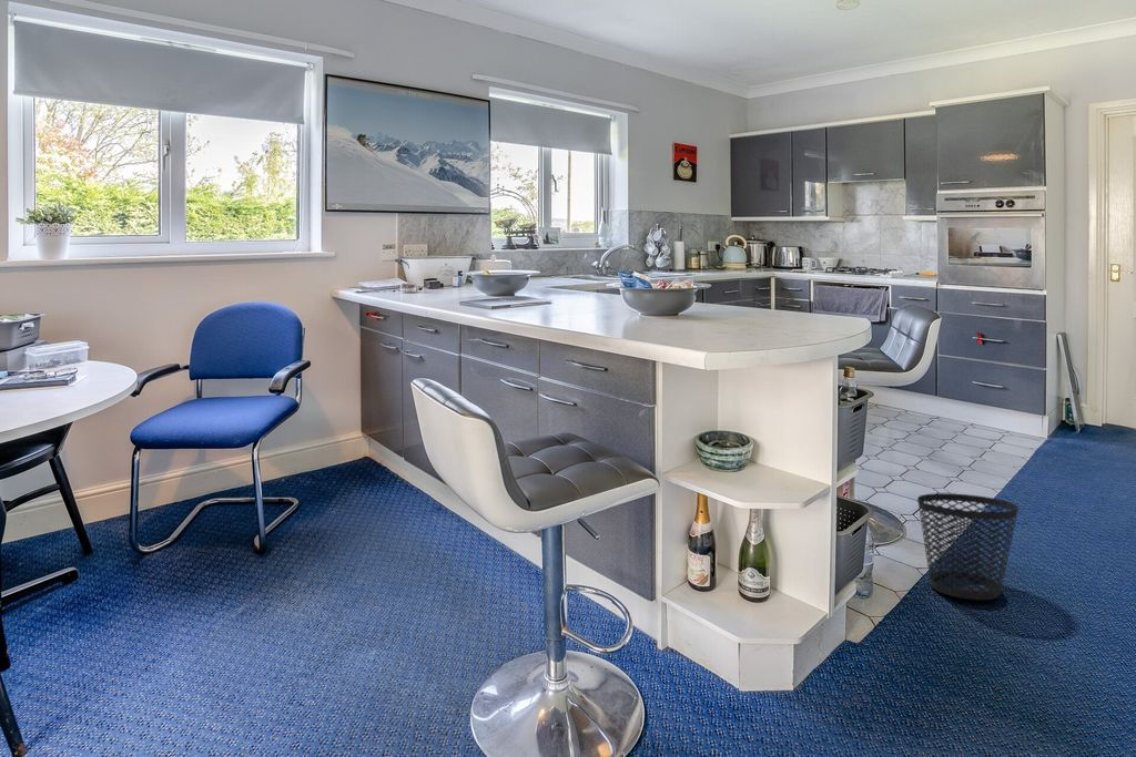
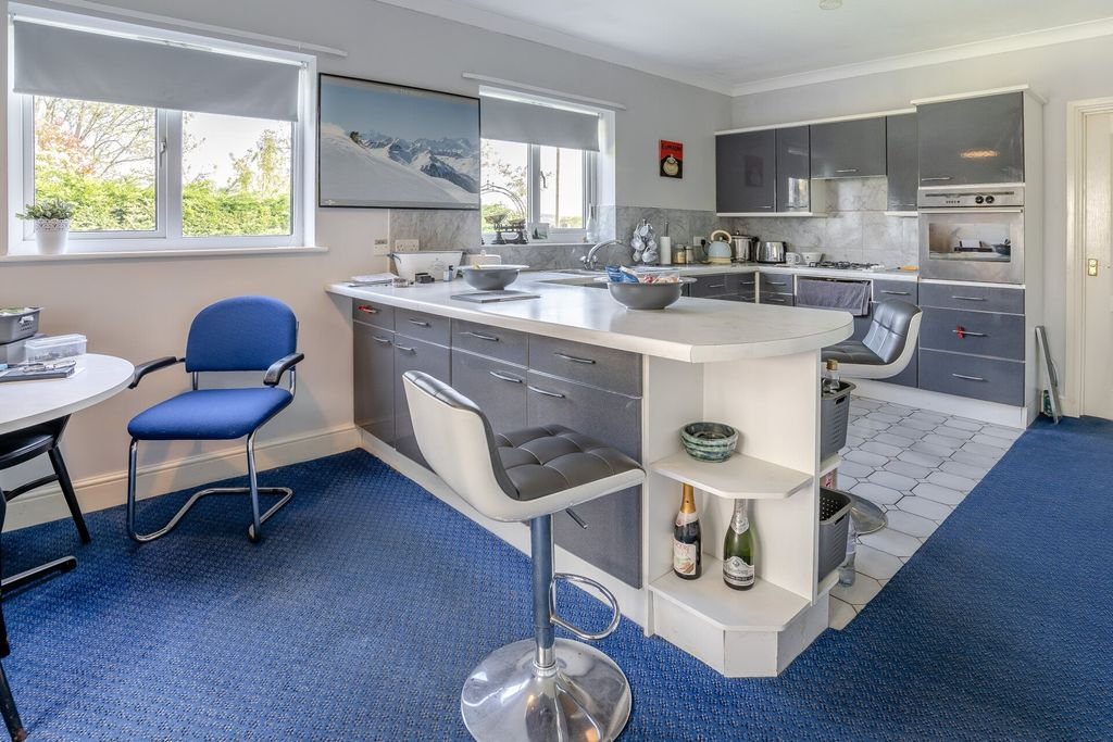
- wastebasket (965, 546)
